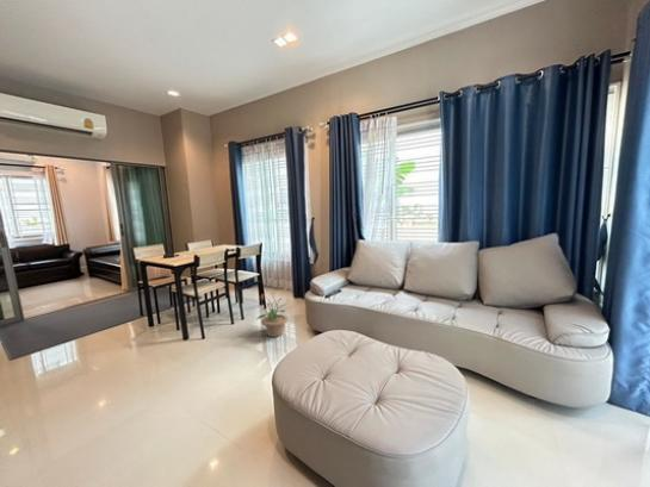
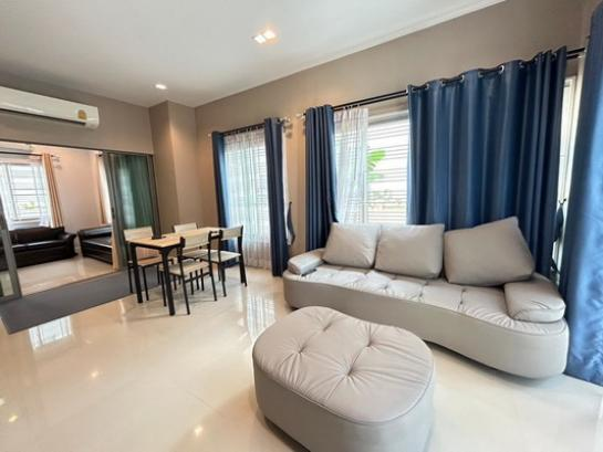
- potted plant (272, 313)
